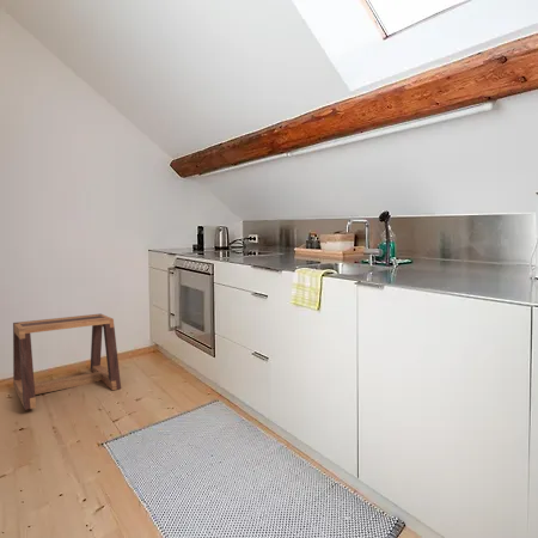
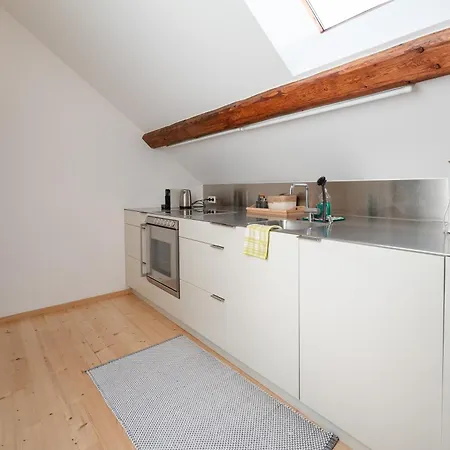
- stool (69, 377)
